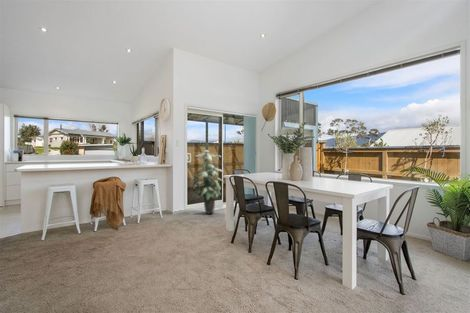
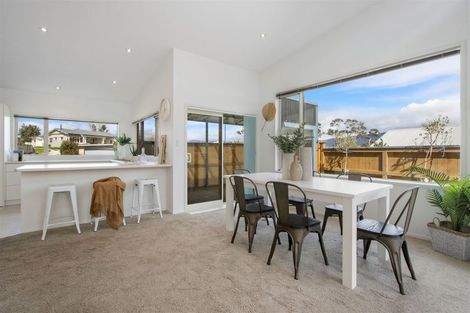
- indoor plant (207, 181)
